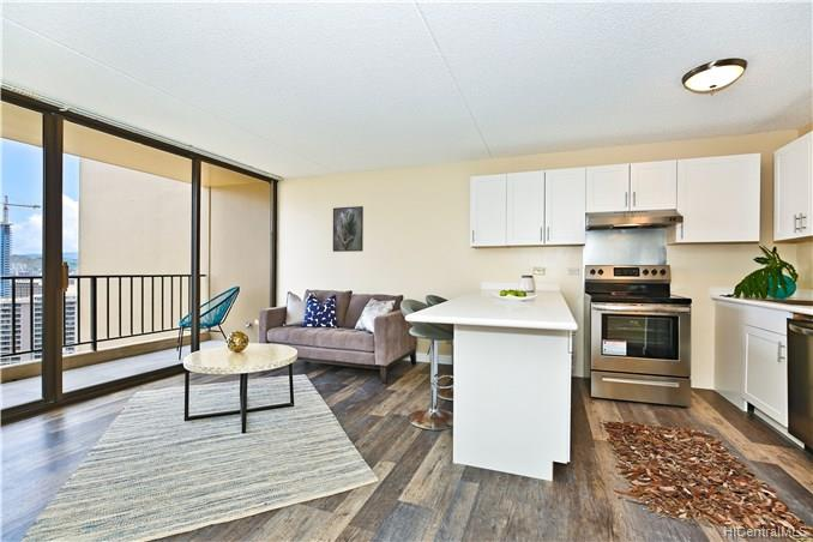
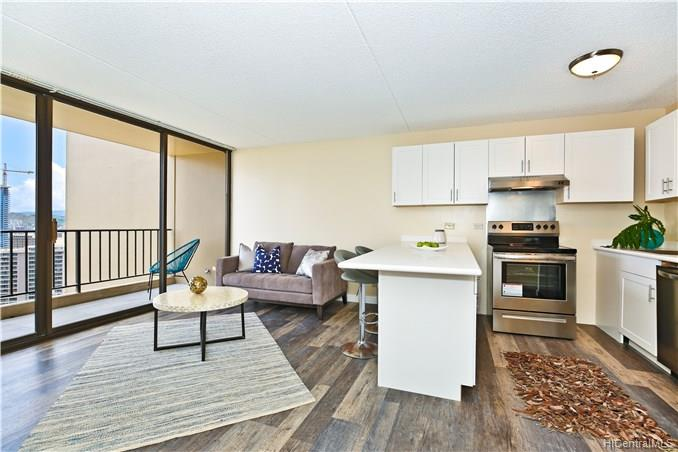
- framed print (348, 229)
